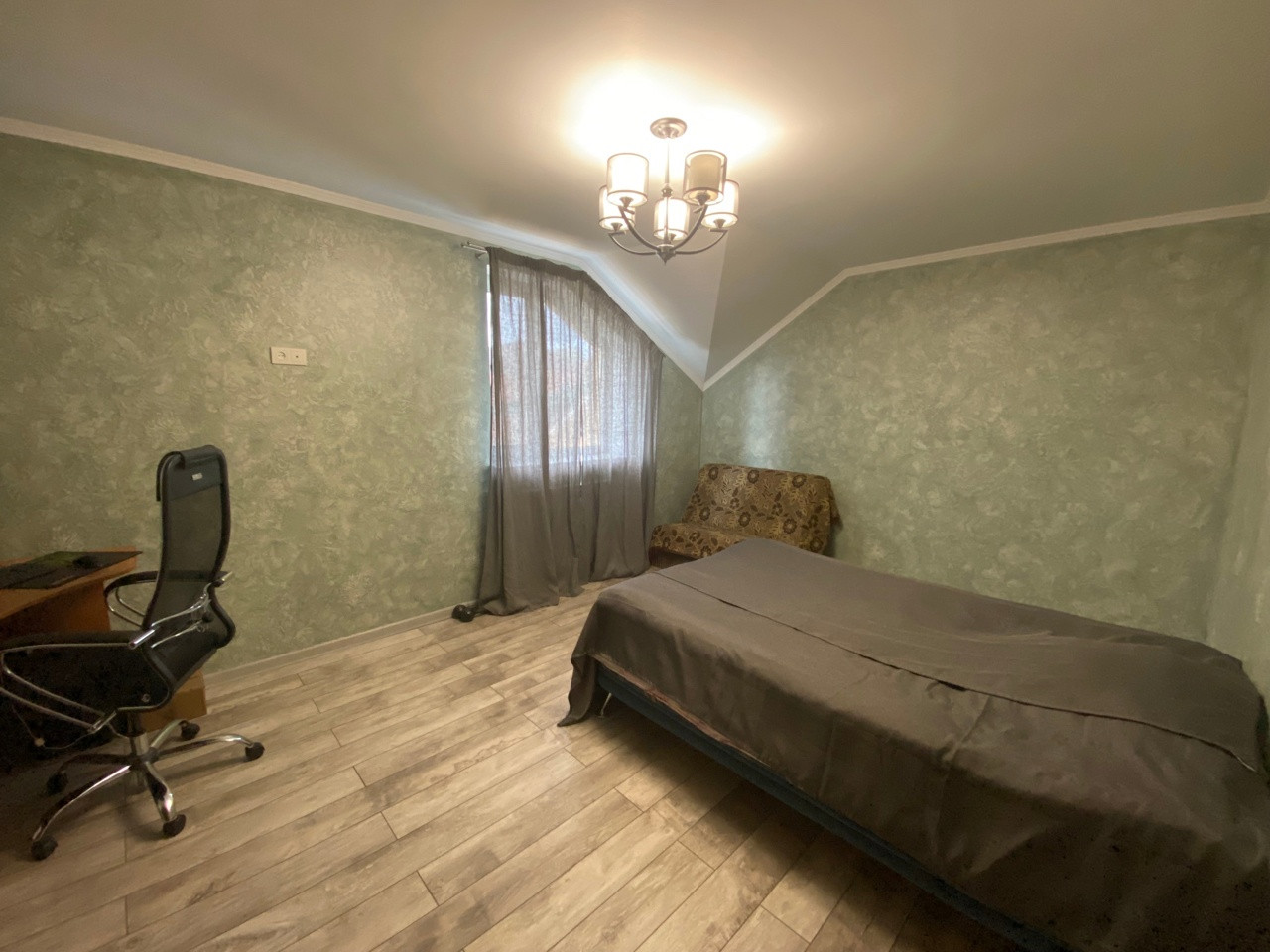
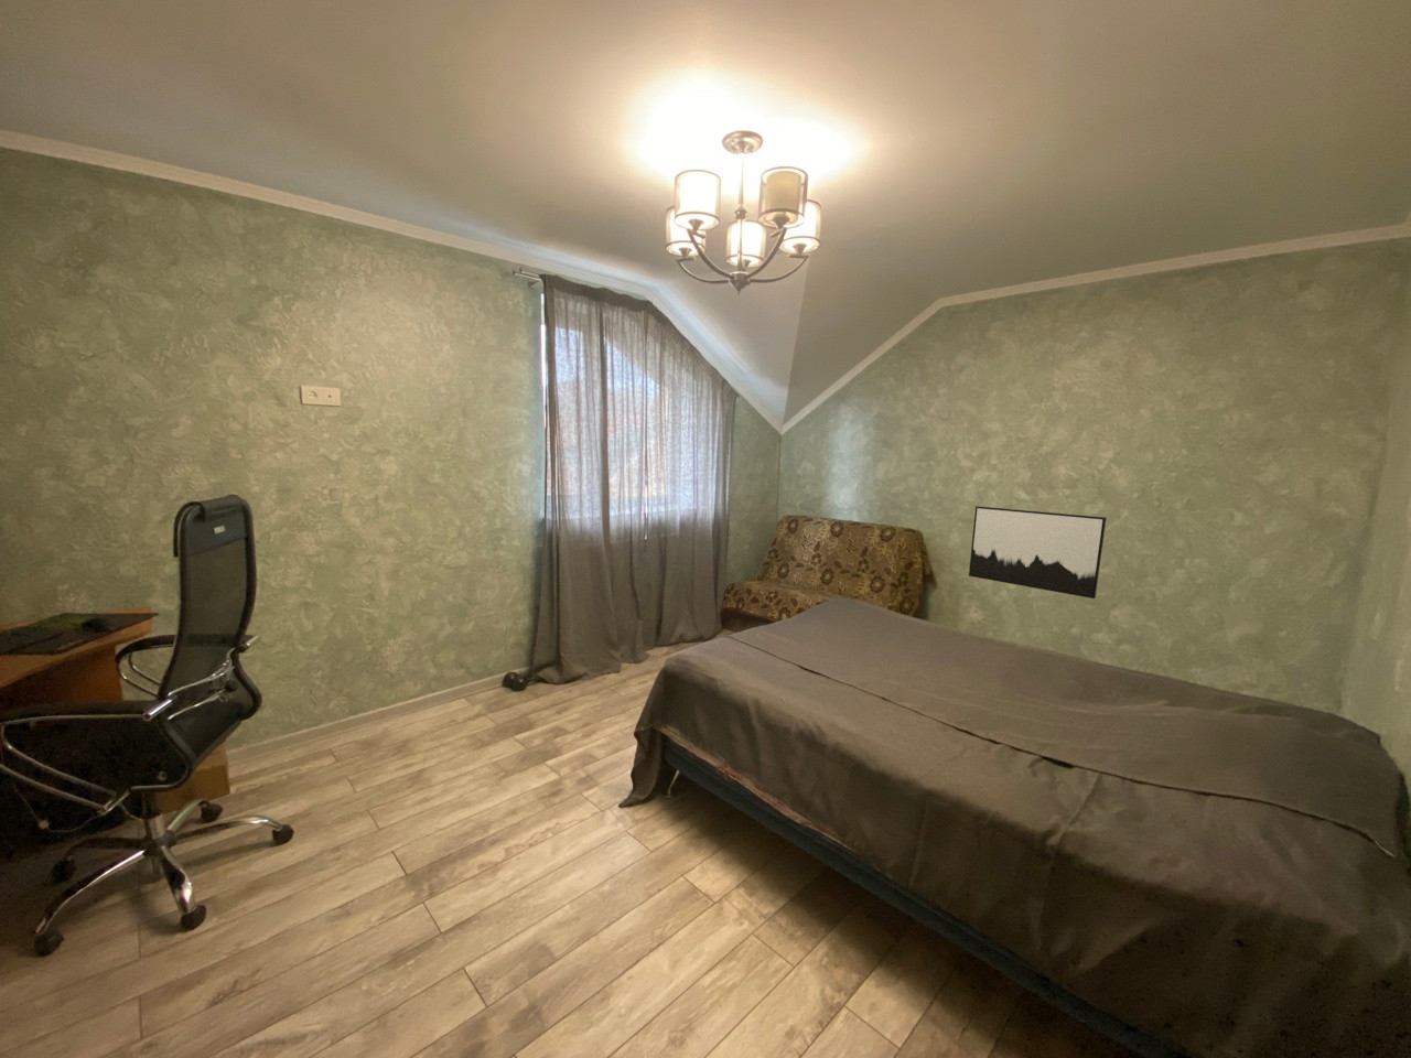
+ wall art (1031, 549)
